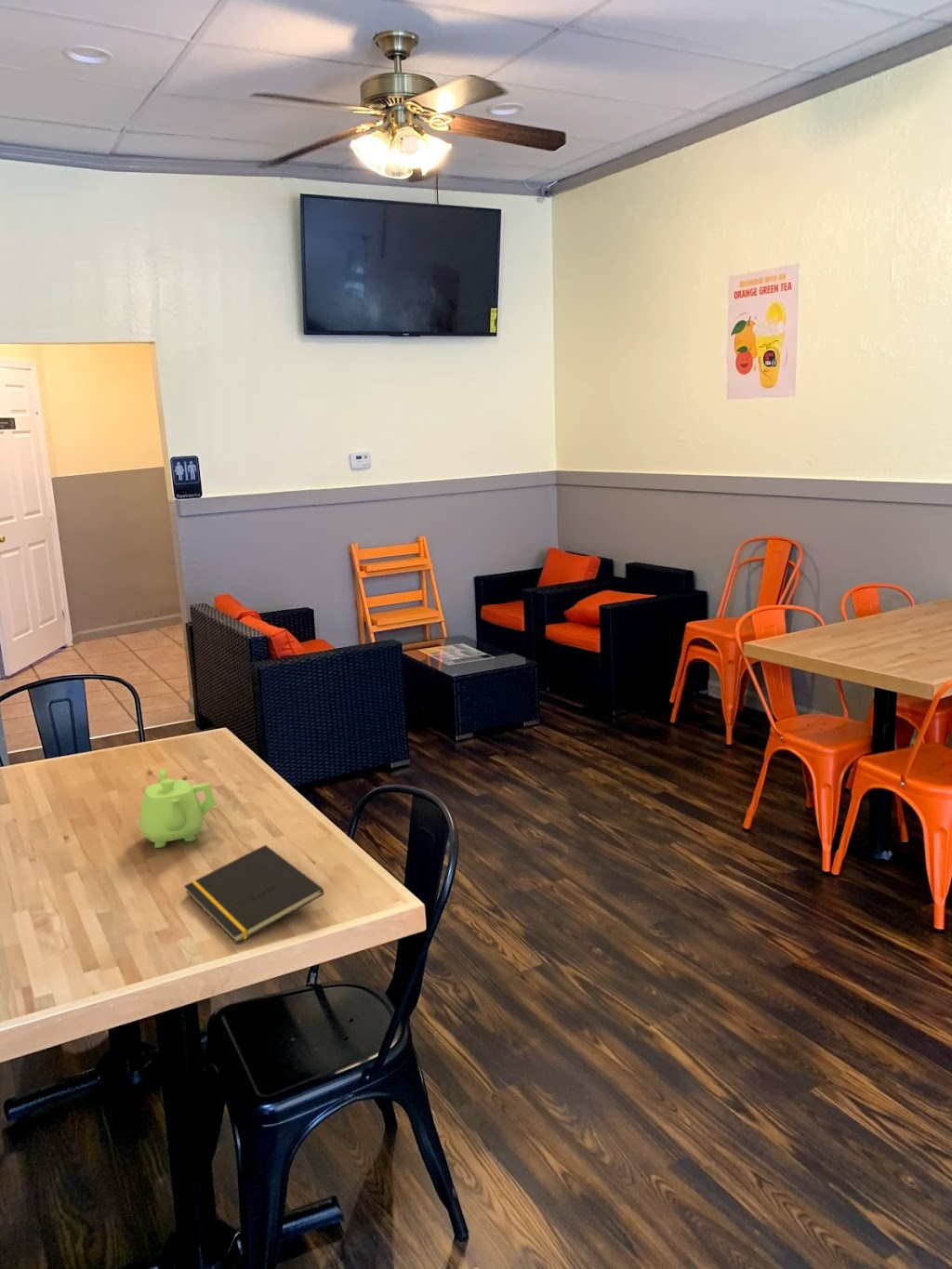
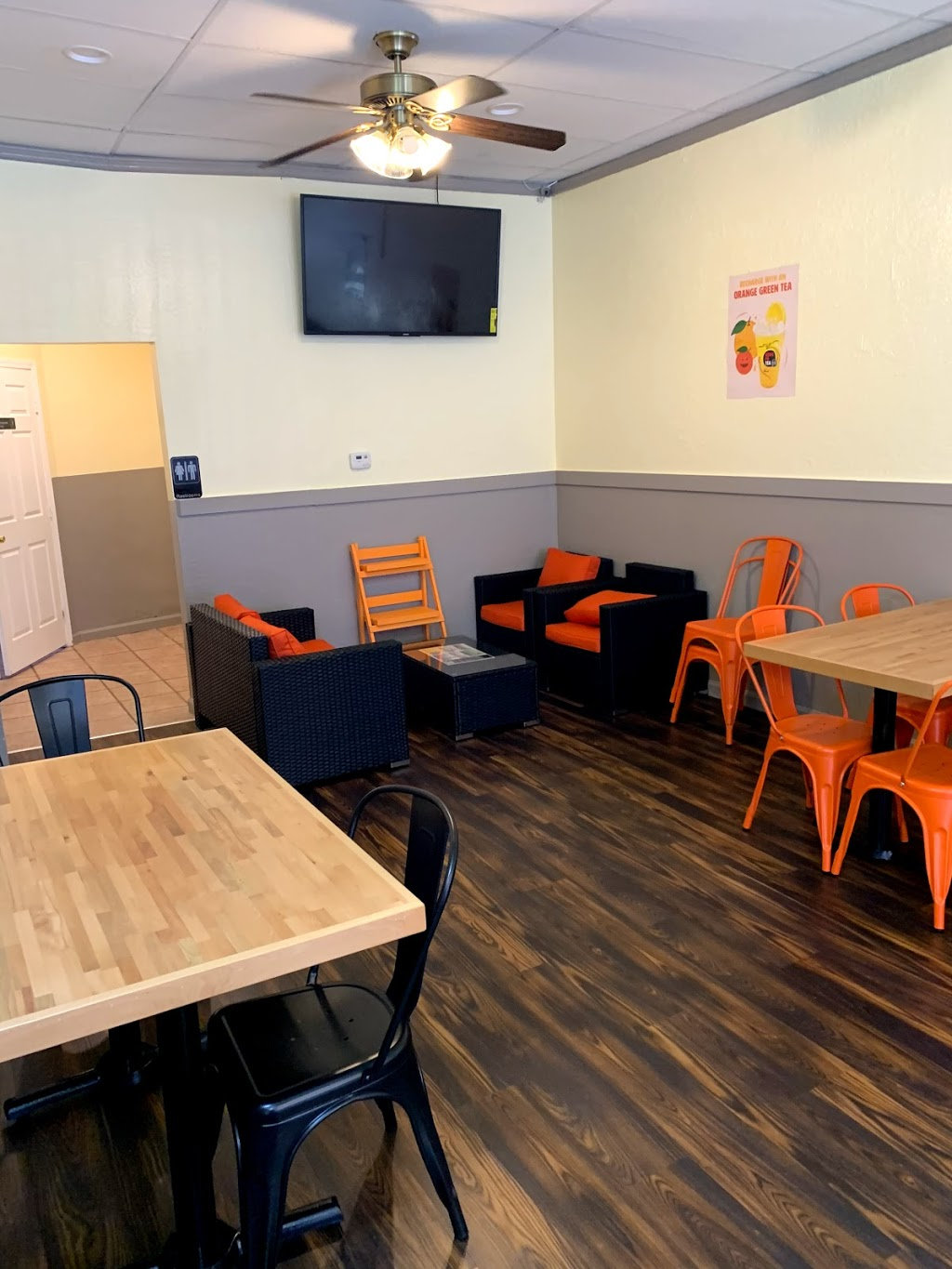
- teapot (178, 807)
- notepad (252, 890)
